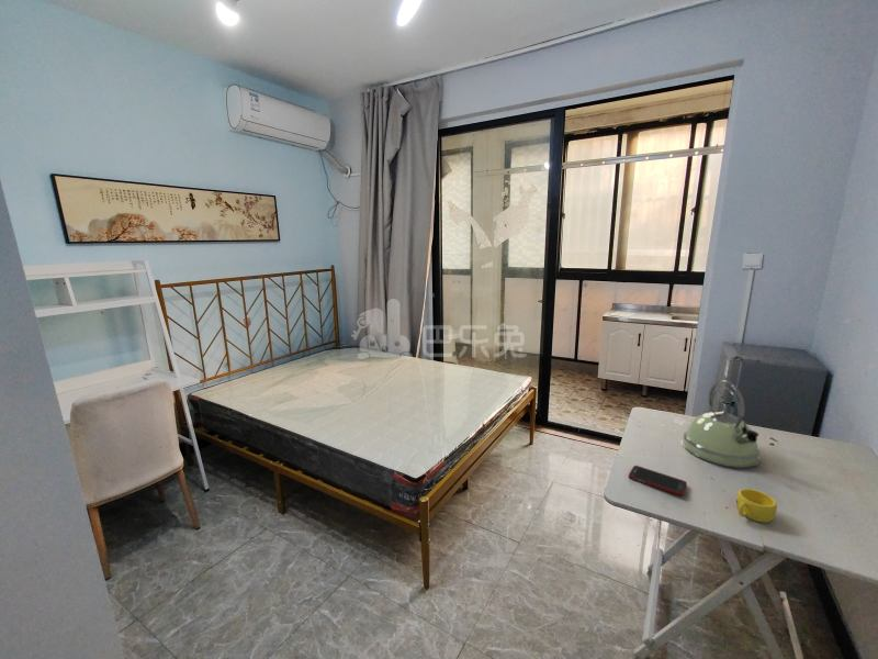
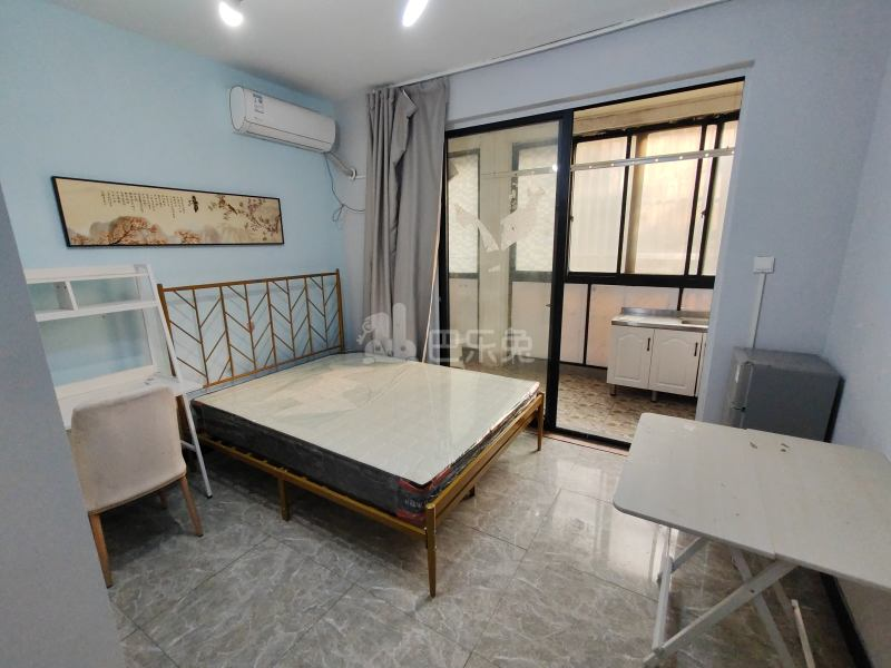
- cell phone (656, 479)
- kettle (727, 417)
- cup (752, 506)
